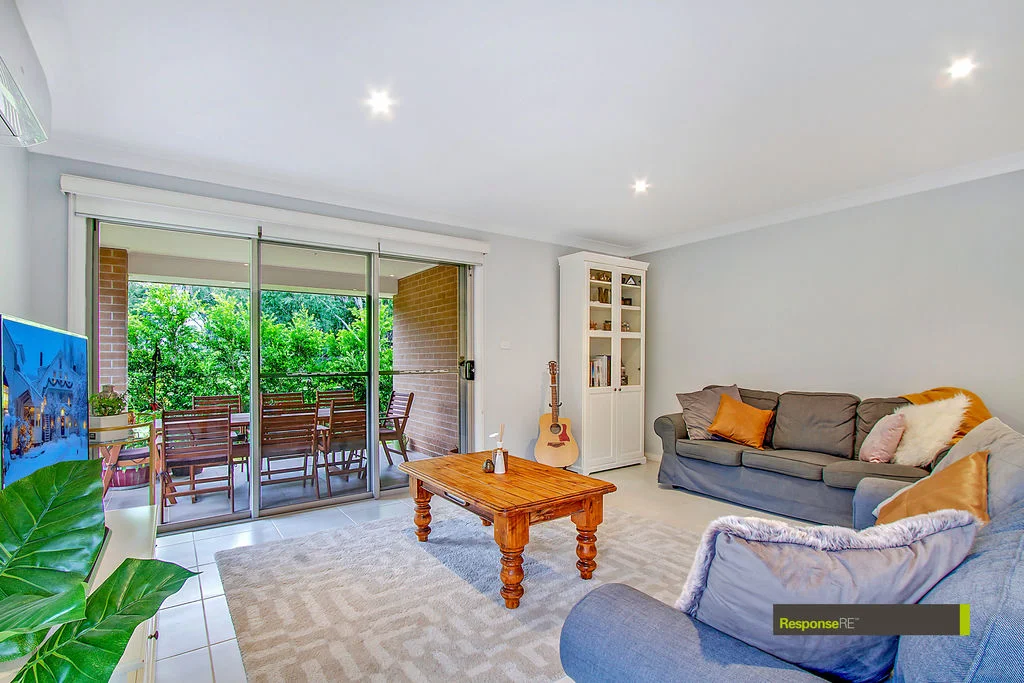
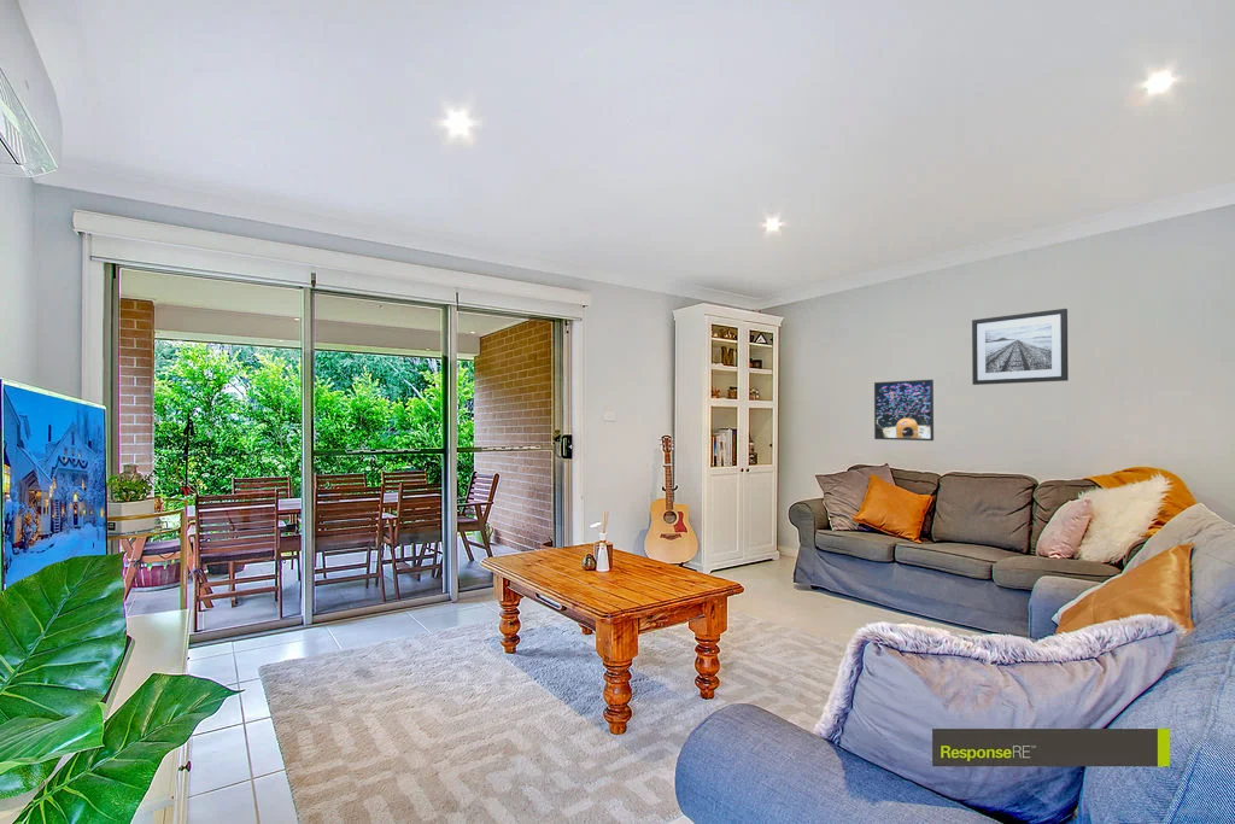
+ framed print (902, 410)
+ wall art (1017, 349)
